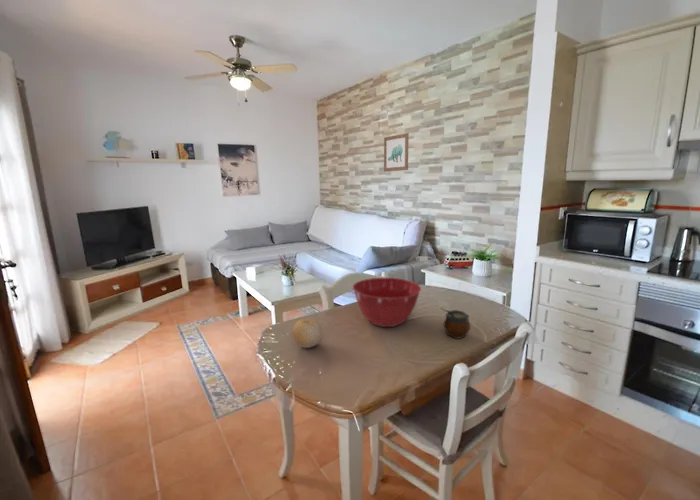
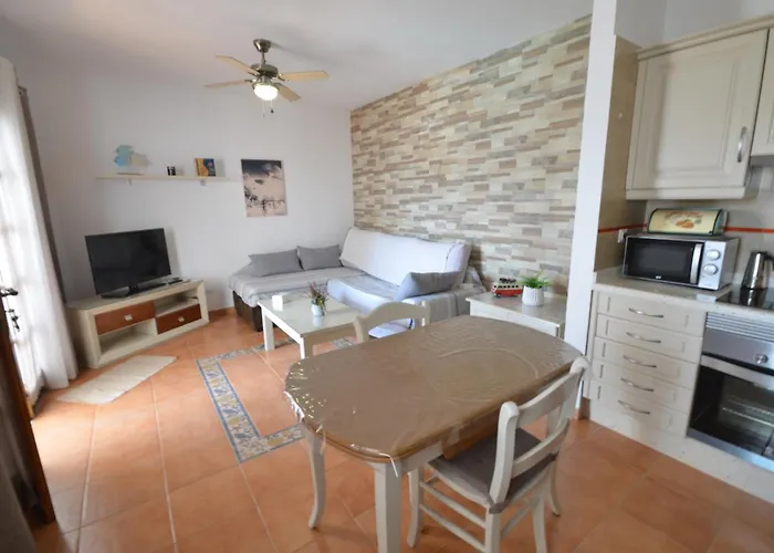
- fruit (307, 333)
- wall art (395, 153)
- gourd (454, 321)
- mixing bowl (386, 303)
